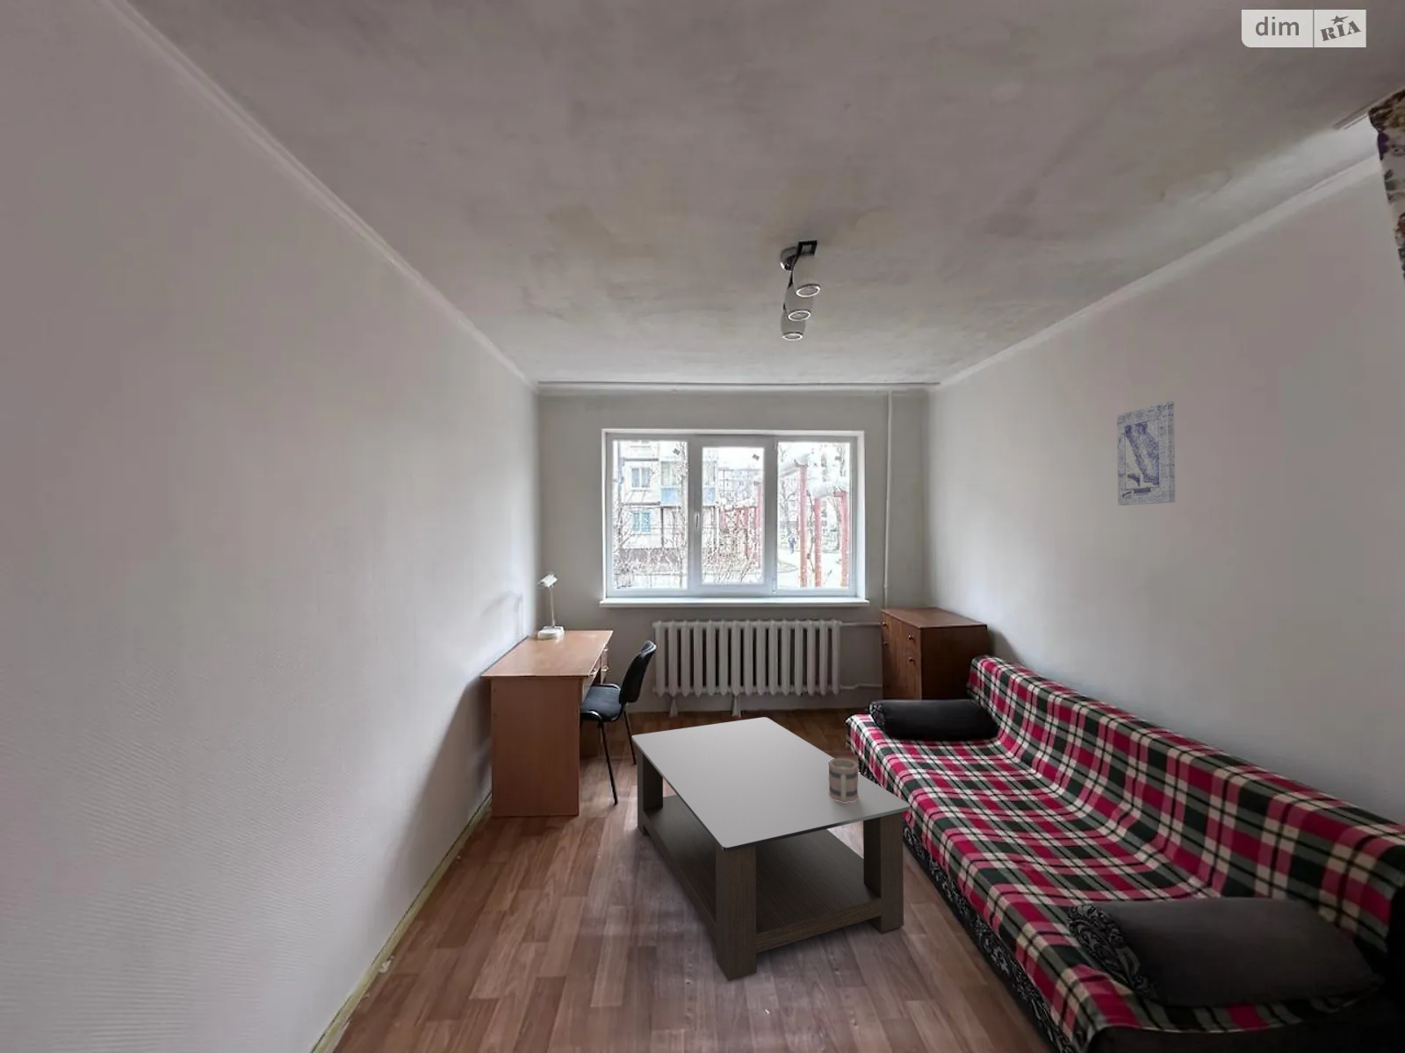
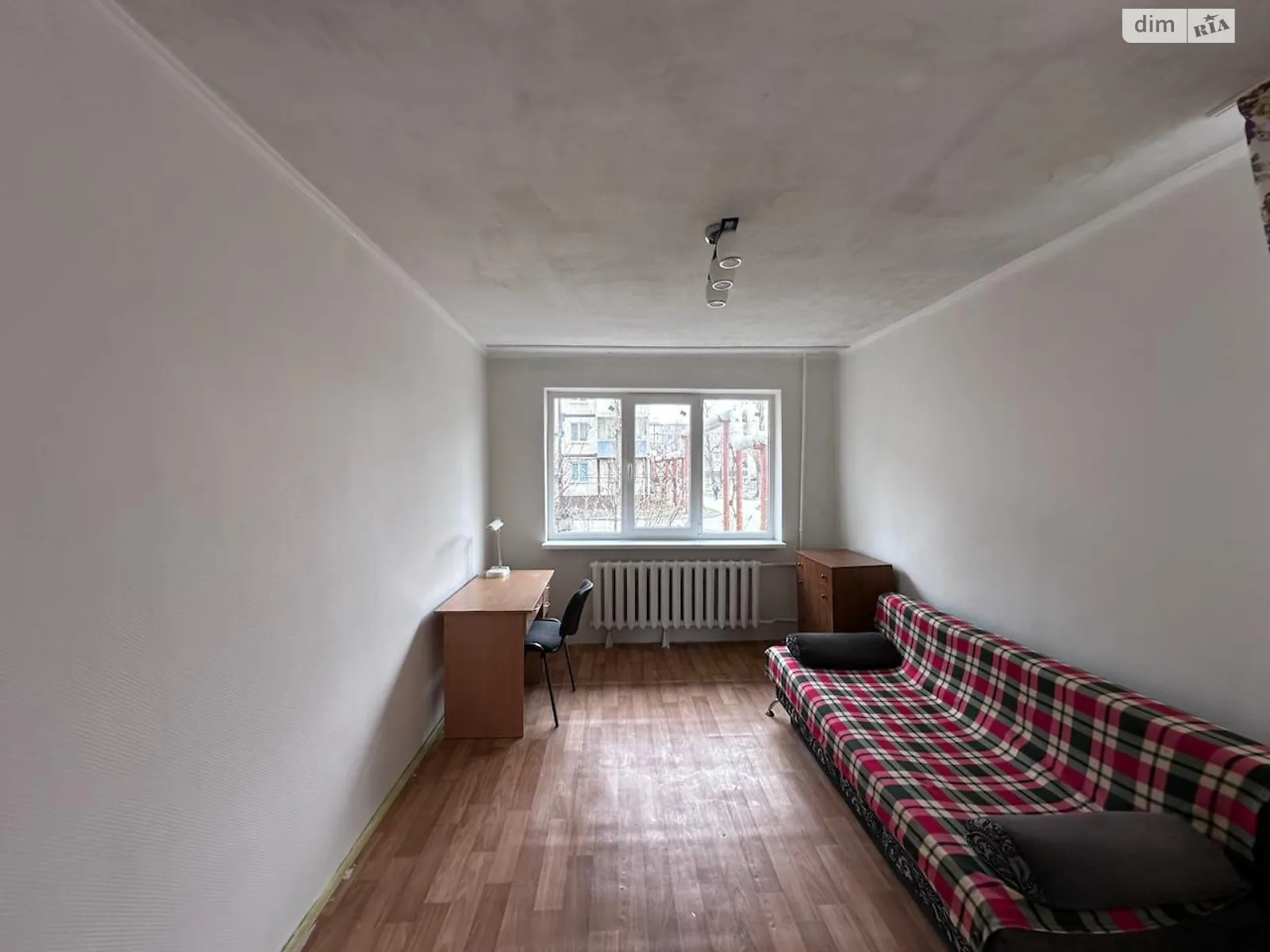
- mug (843, 782)
- wall art (1144, 456)
- coffee table (751, 817)
